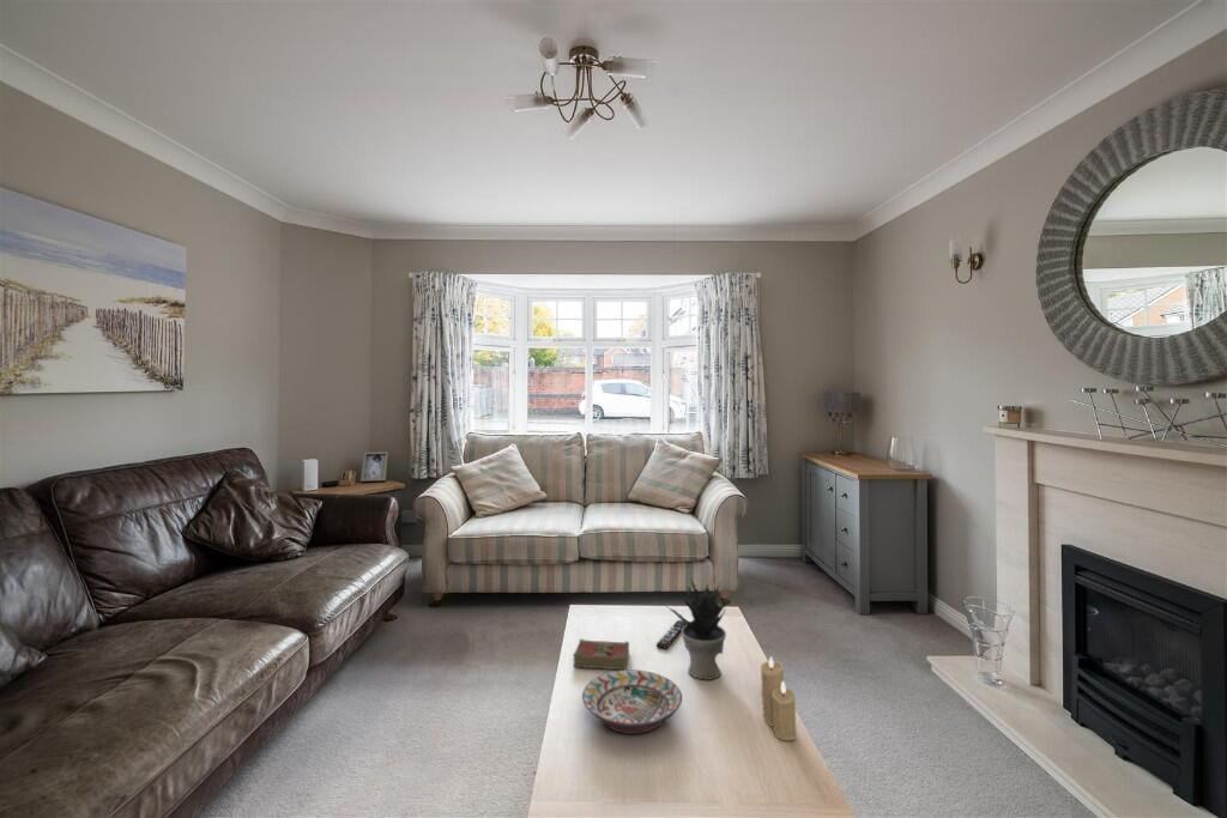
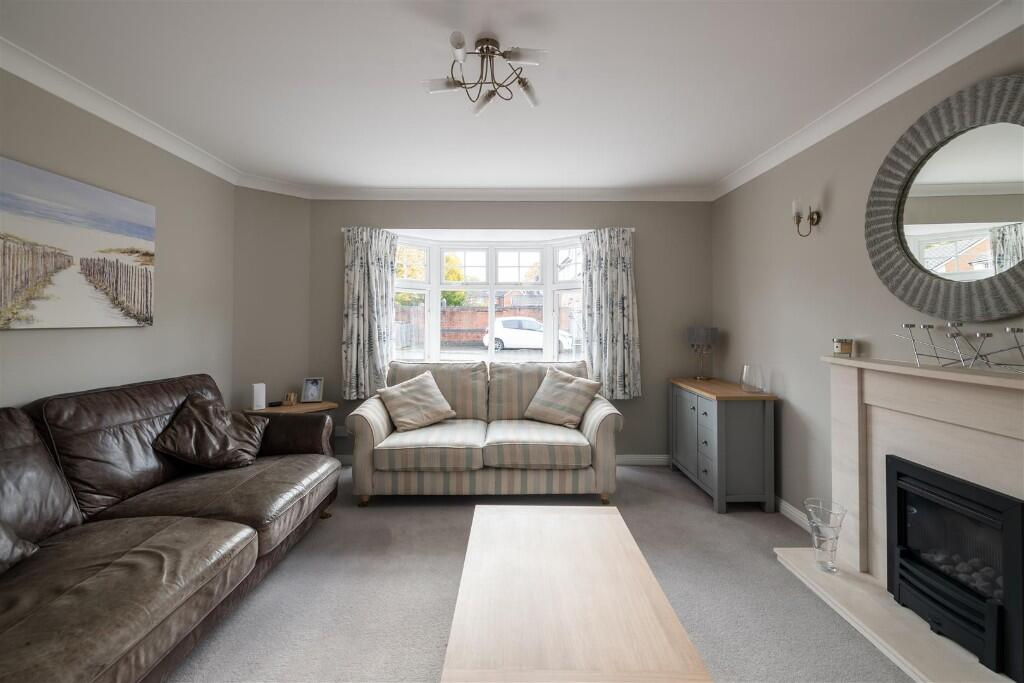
- decorative bowl (631, 707)
- candle (778, 695)
- remote control (672, 632)
- book (602, 653)
- potted plant (707, 625)
